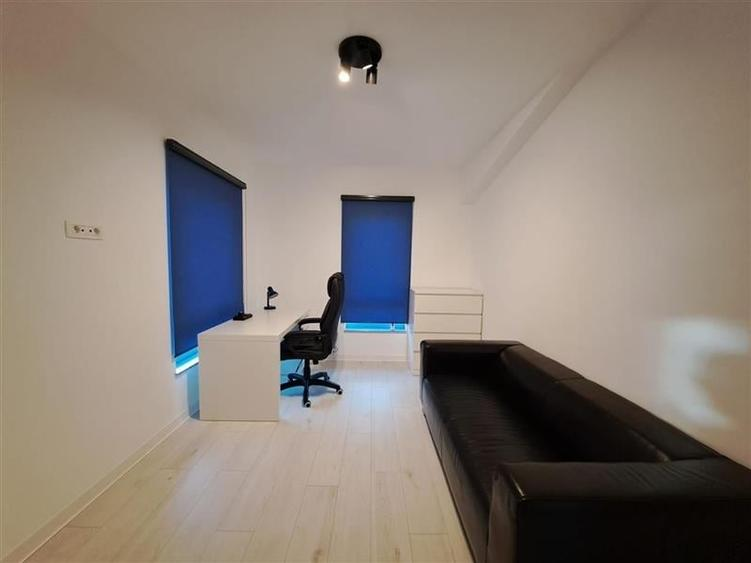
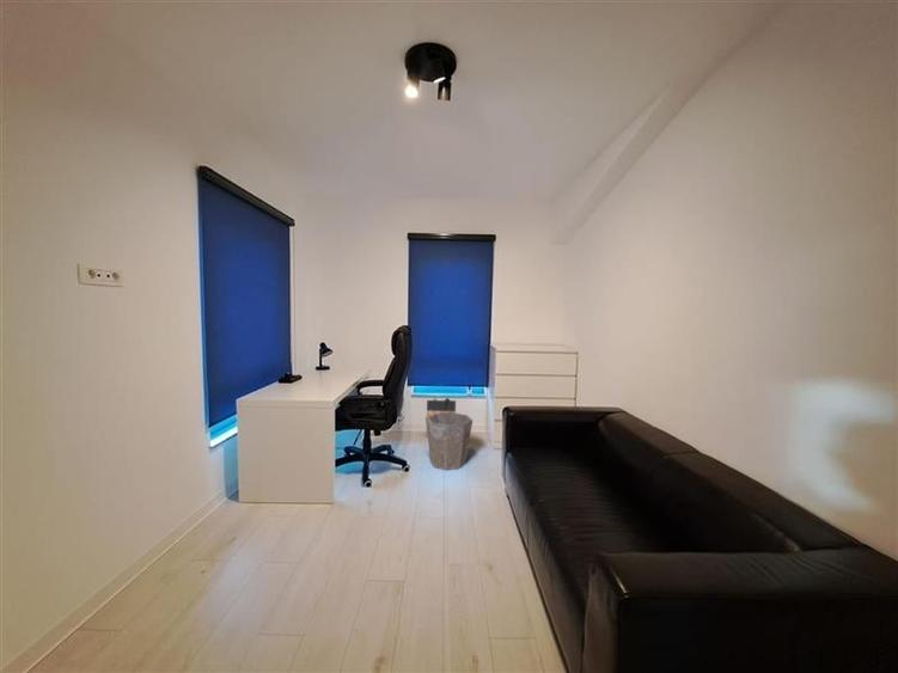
+ bag (440, 412)
+ waste bin (447, 440)
